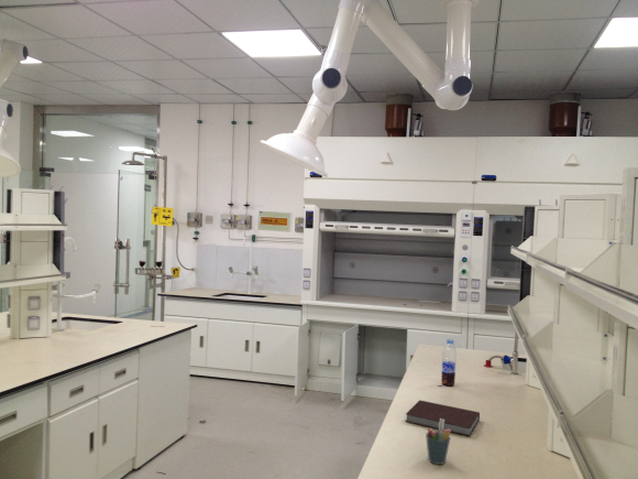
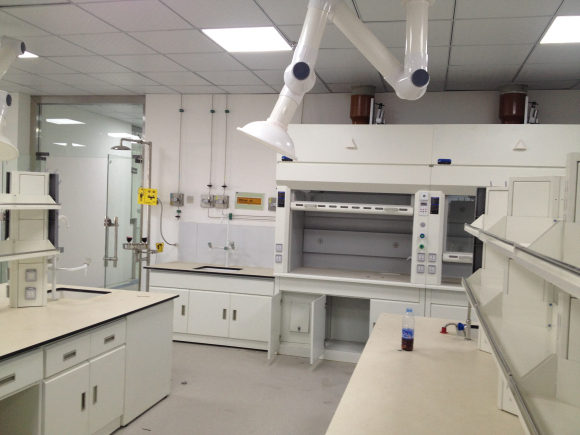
- pen holder (438, 442)
- notebook (442, 416)
